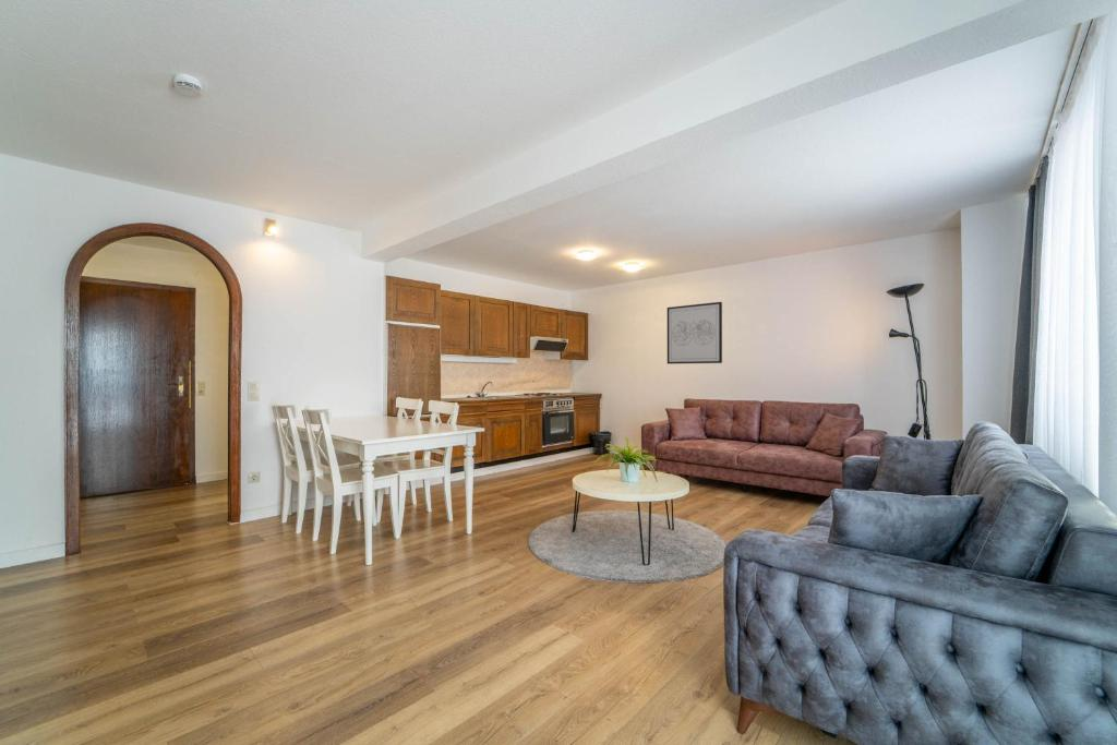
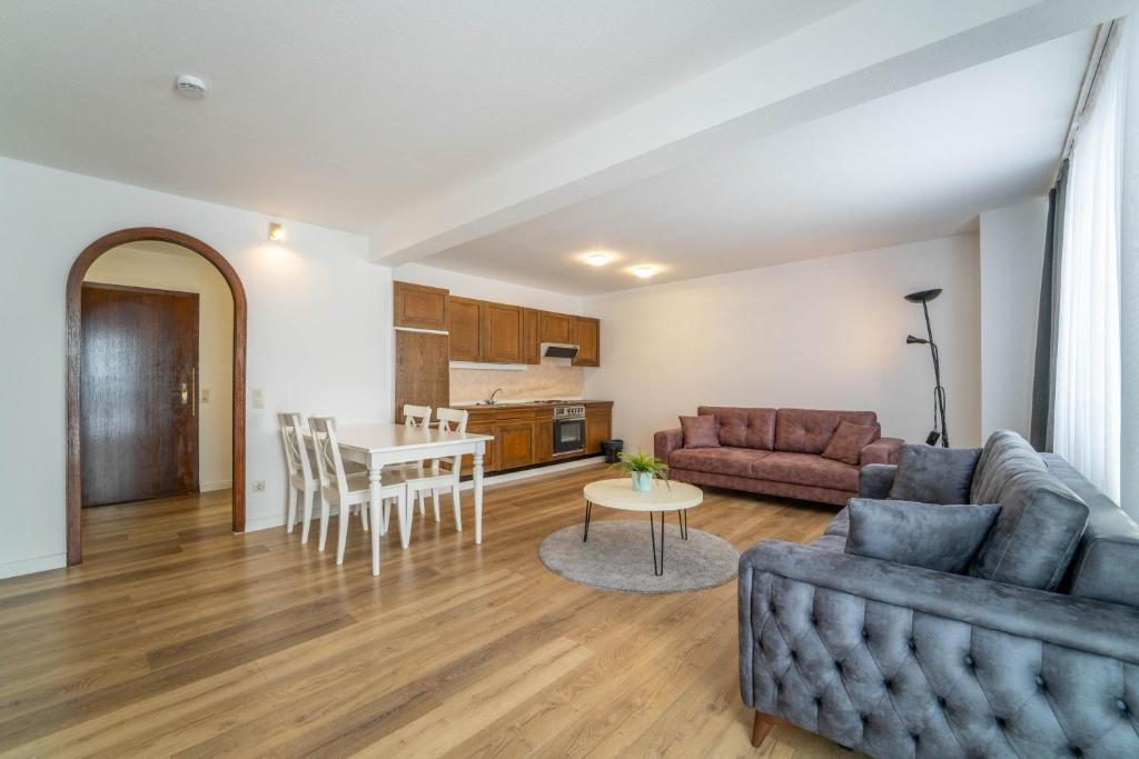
- wall art (693, 334)
